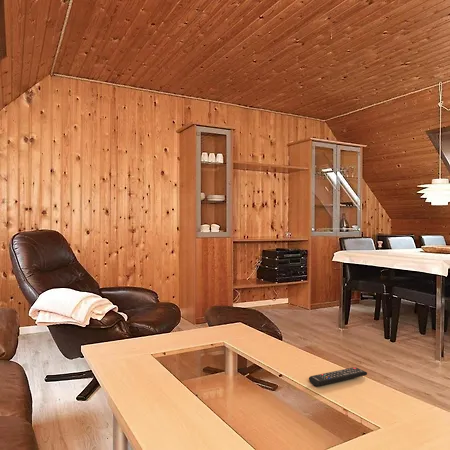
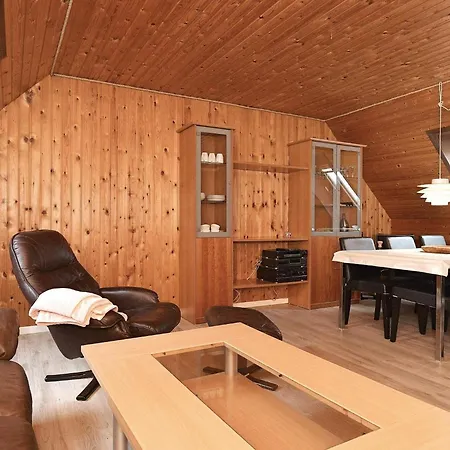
- remote control (338, 376)
